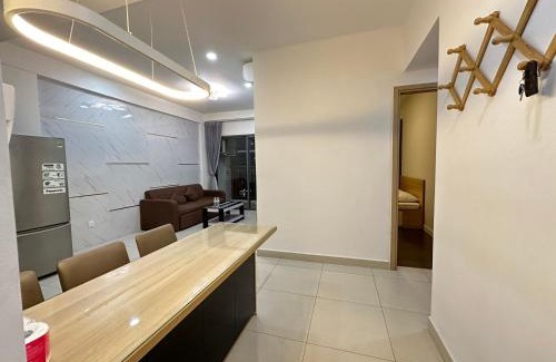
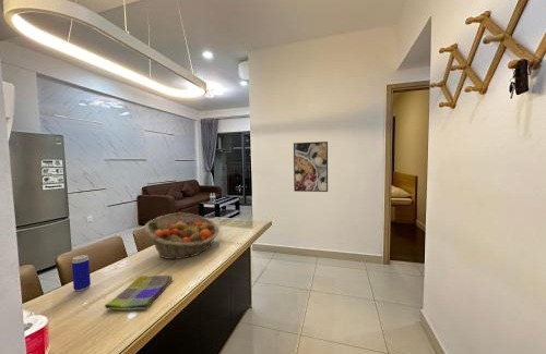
+ dish towel (142, 290)
+ fruit basket (183, 233)
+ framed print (310, 167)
+ beverage can (81, 272)
